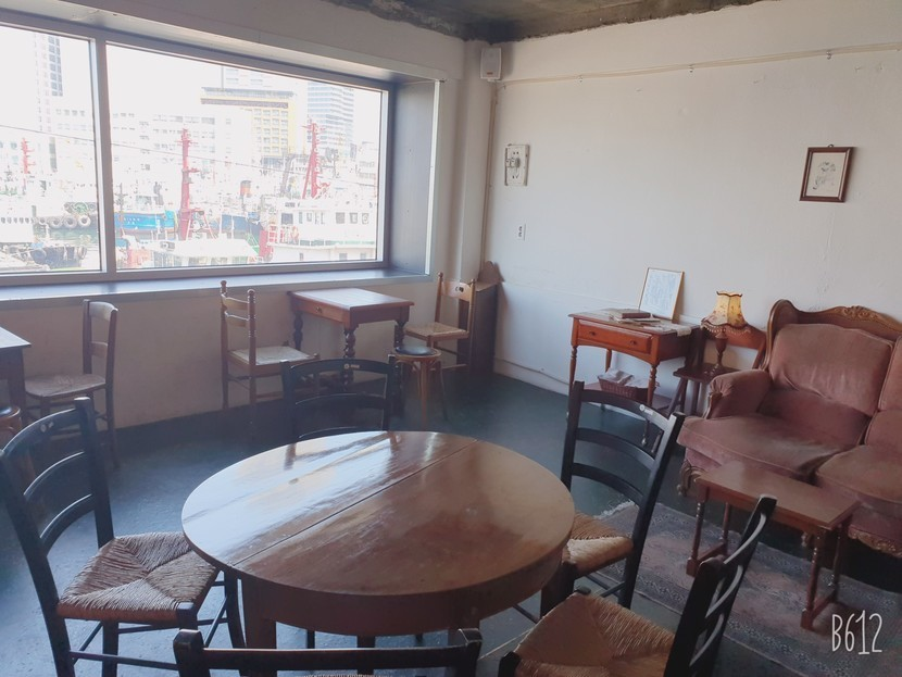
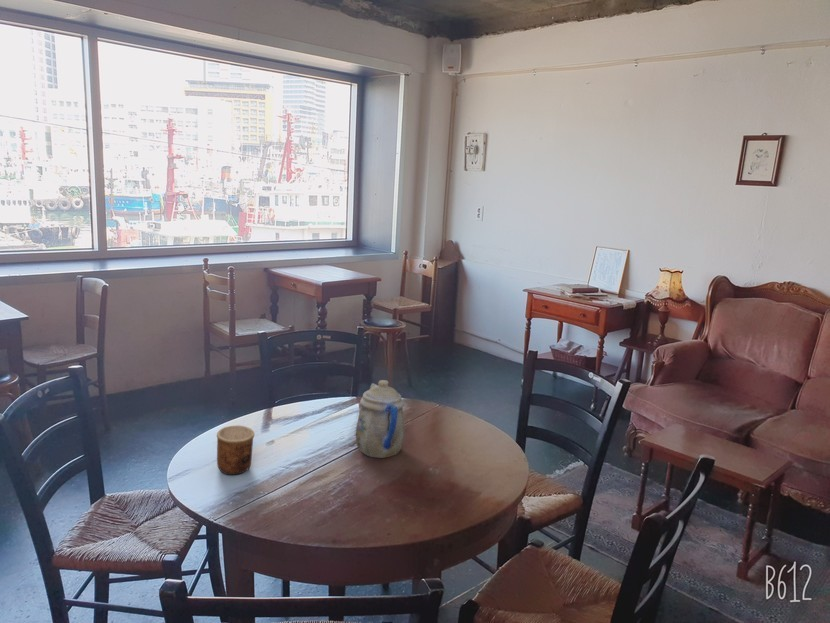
+ teapot (381, 415)
+ cup (235, 450)
